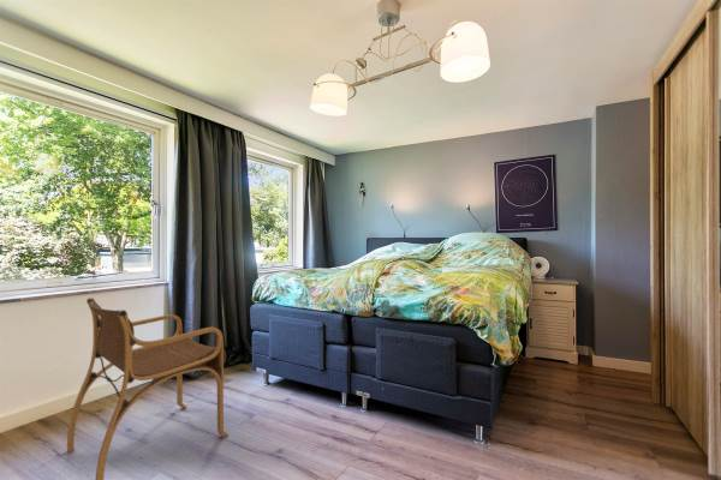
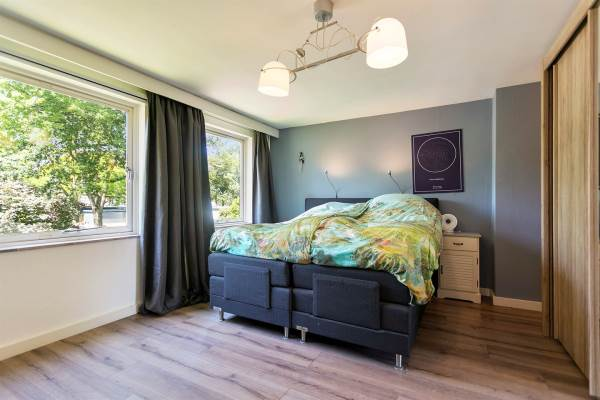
- armchair (150, 370)
